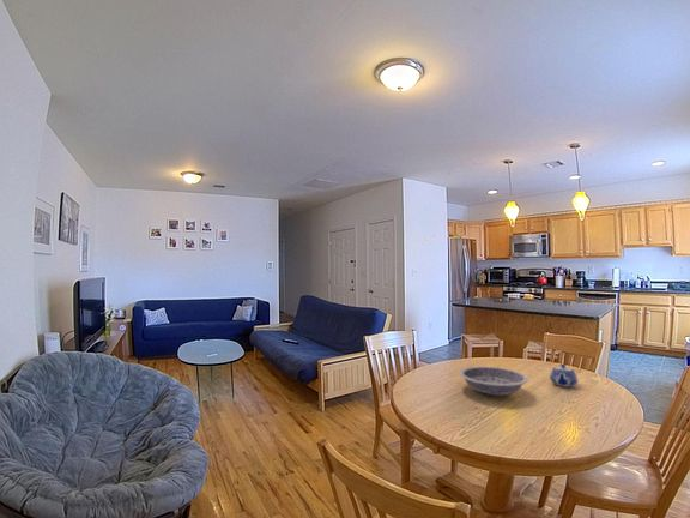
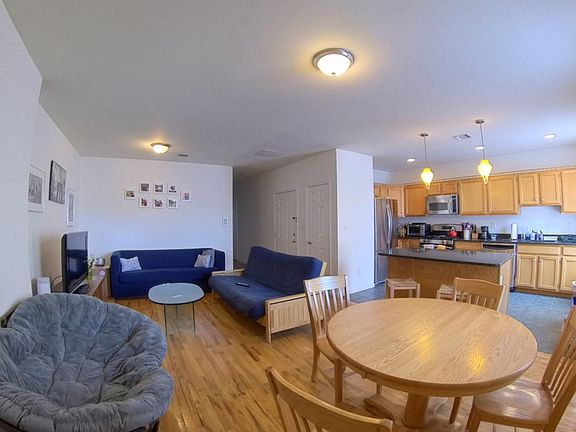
- teapot (563, 374)
- bowl (492, 383)
